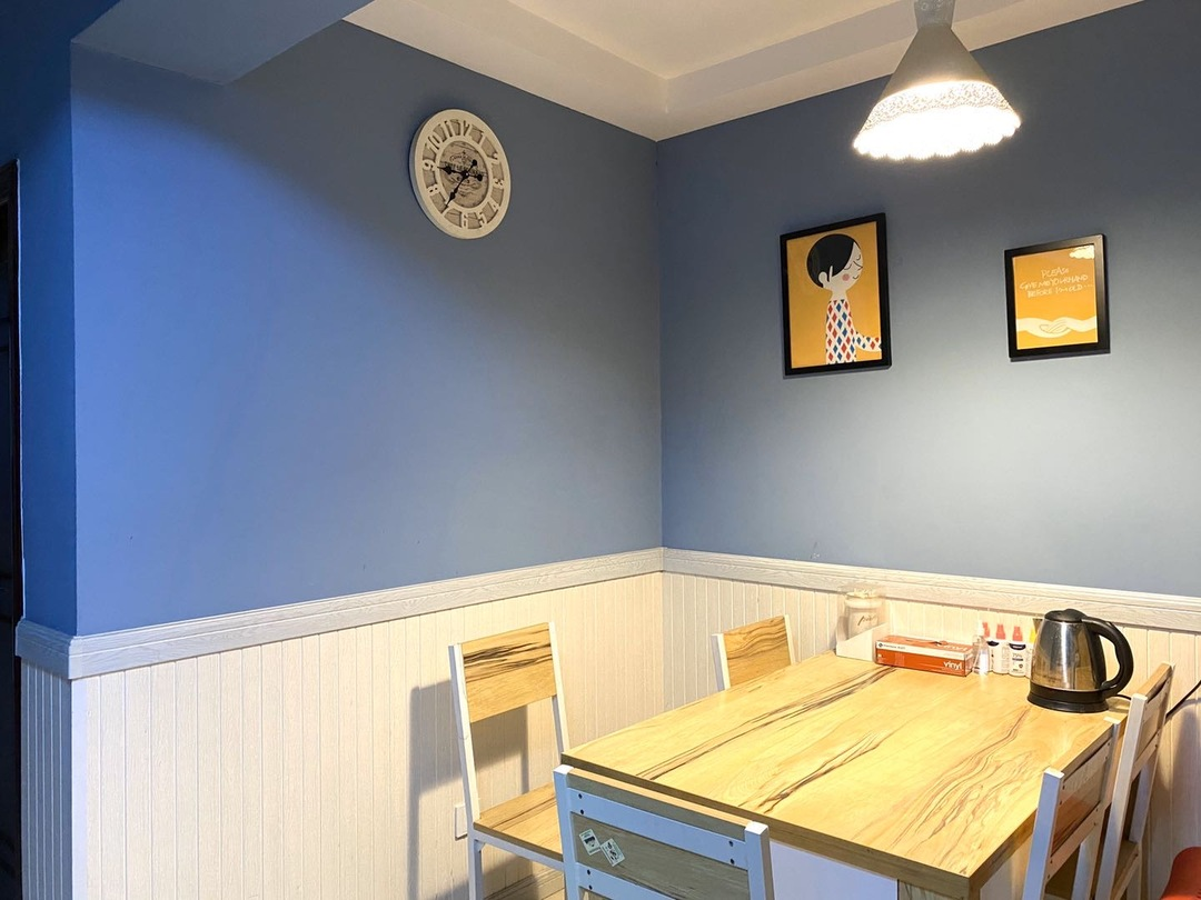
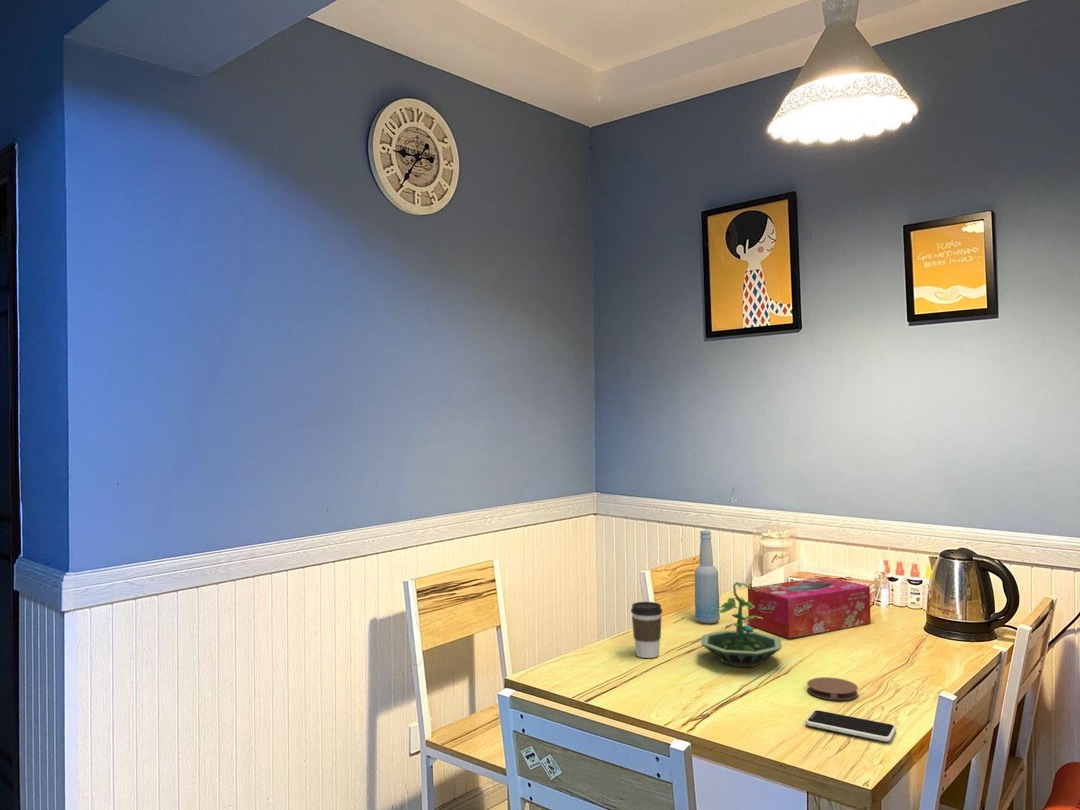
+ terrarium (739, 598)
+ coffee cup (646, 629)
+ smartphone (850, 725)
+ coaster (832, 688)
+ bottle (706, 576)
+ tissue box (809, 605)
